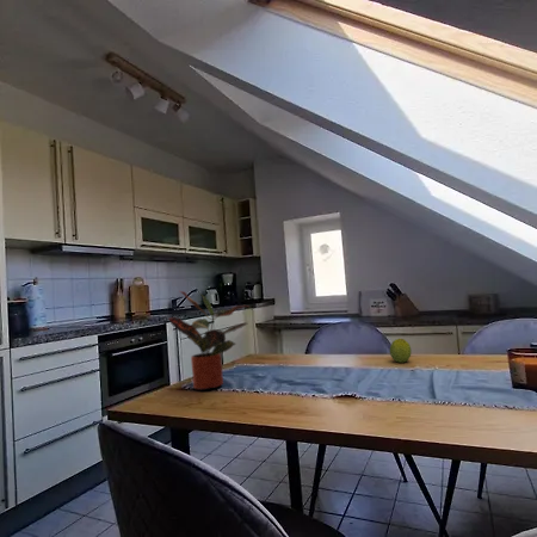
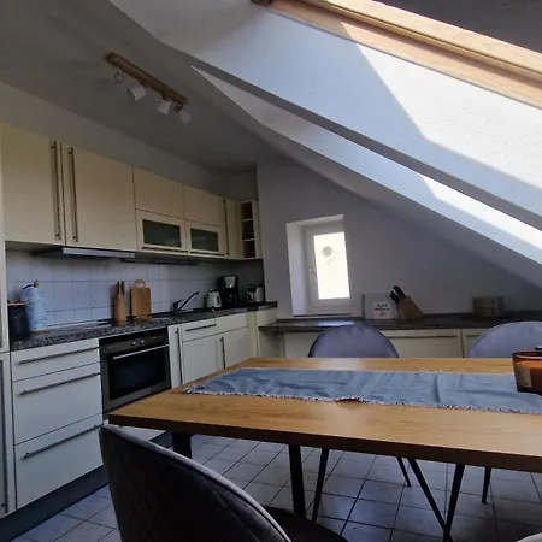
- potted plant (214, 337)
- fruit (400, 350)
